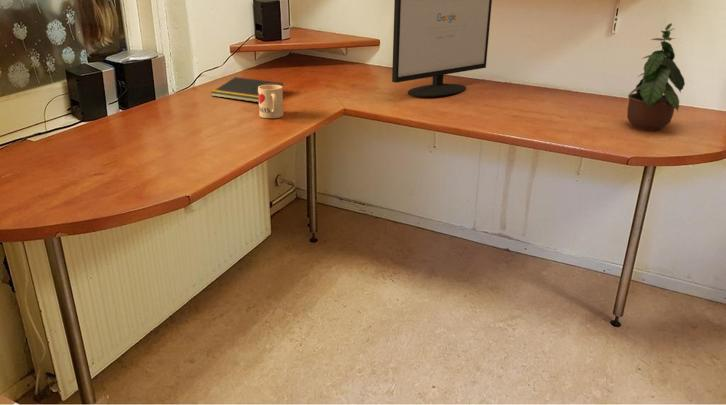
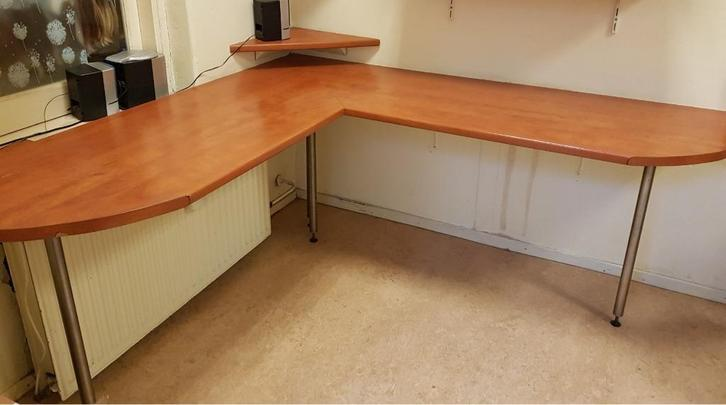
- potted plant (660, 76)
- computer monitor (440, 40)
- mug (271, 102)
- notepad (247, 89)
